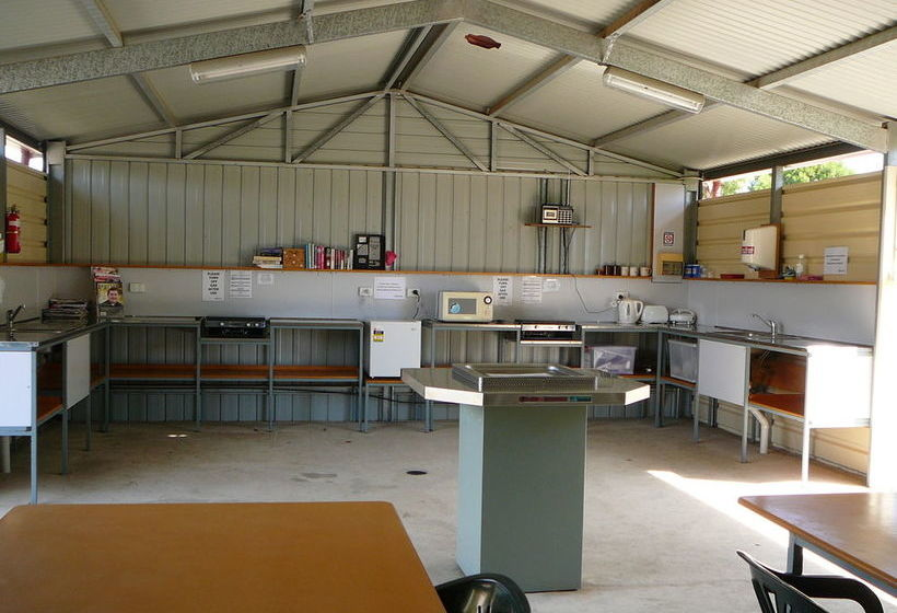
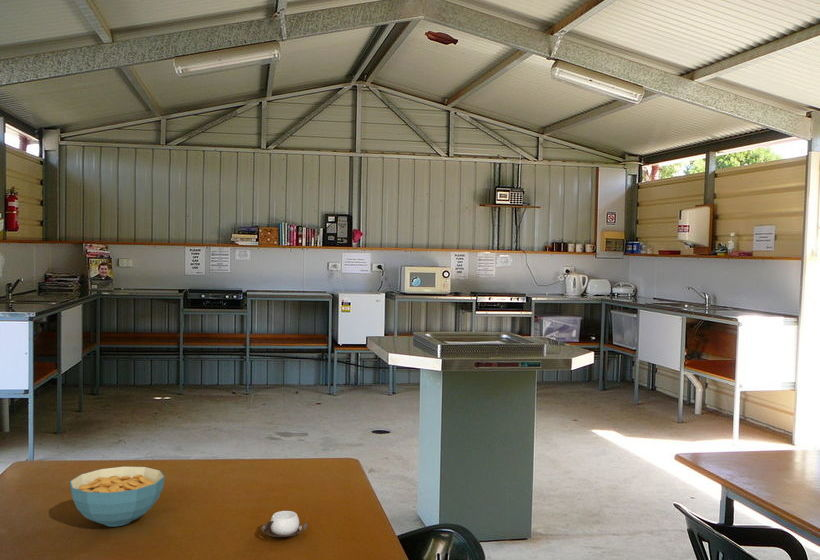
+ cereal bowl (117, 500)
+ cup (284, 525)
